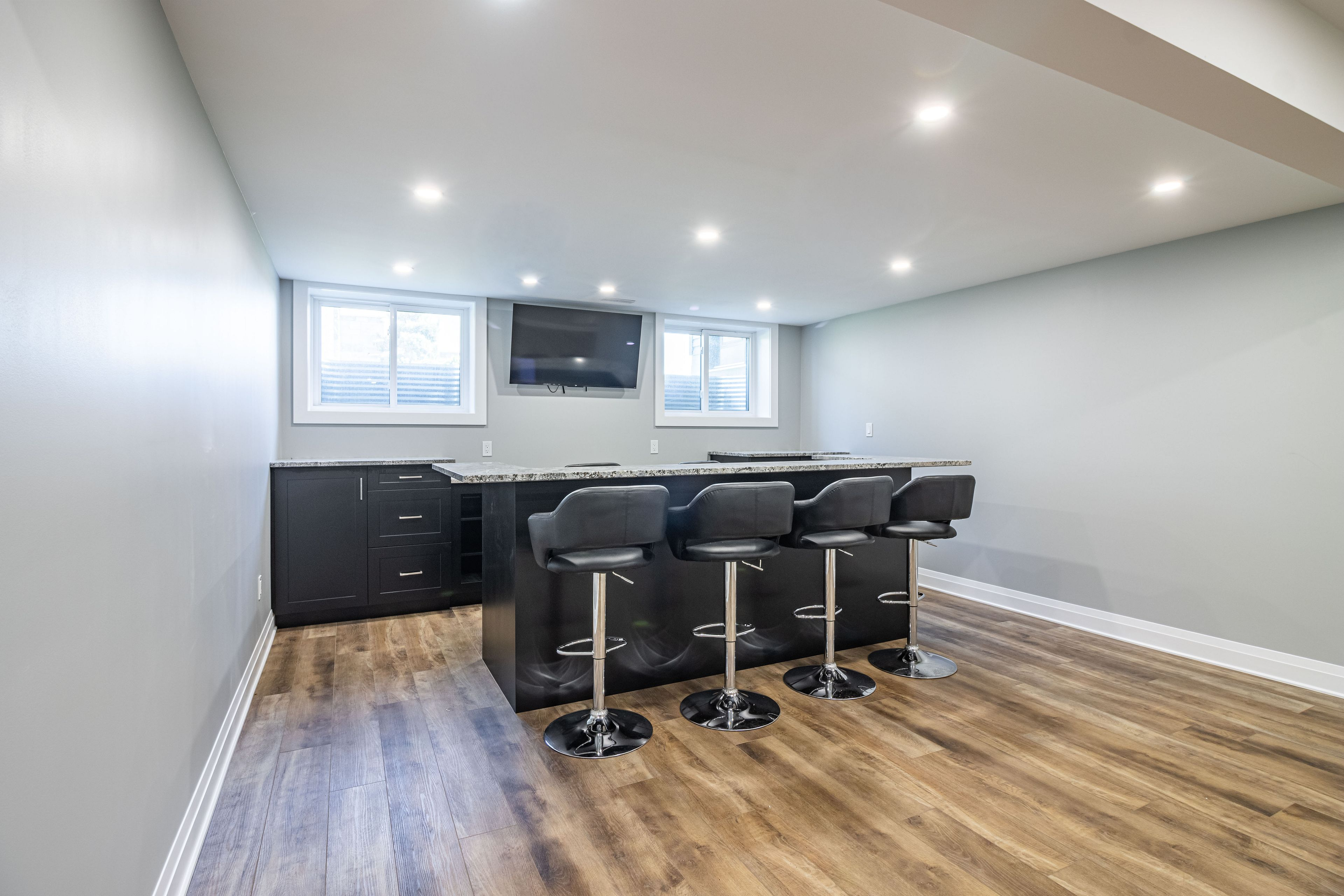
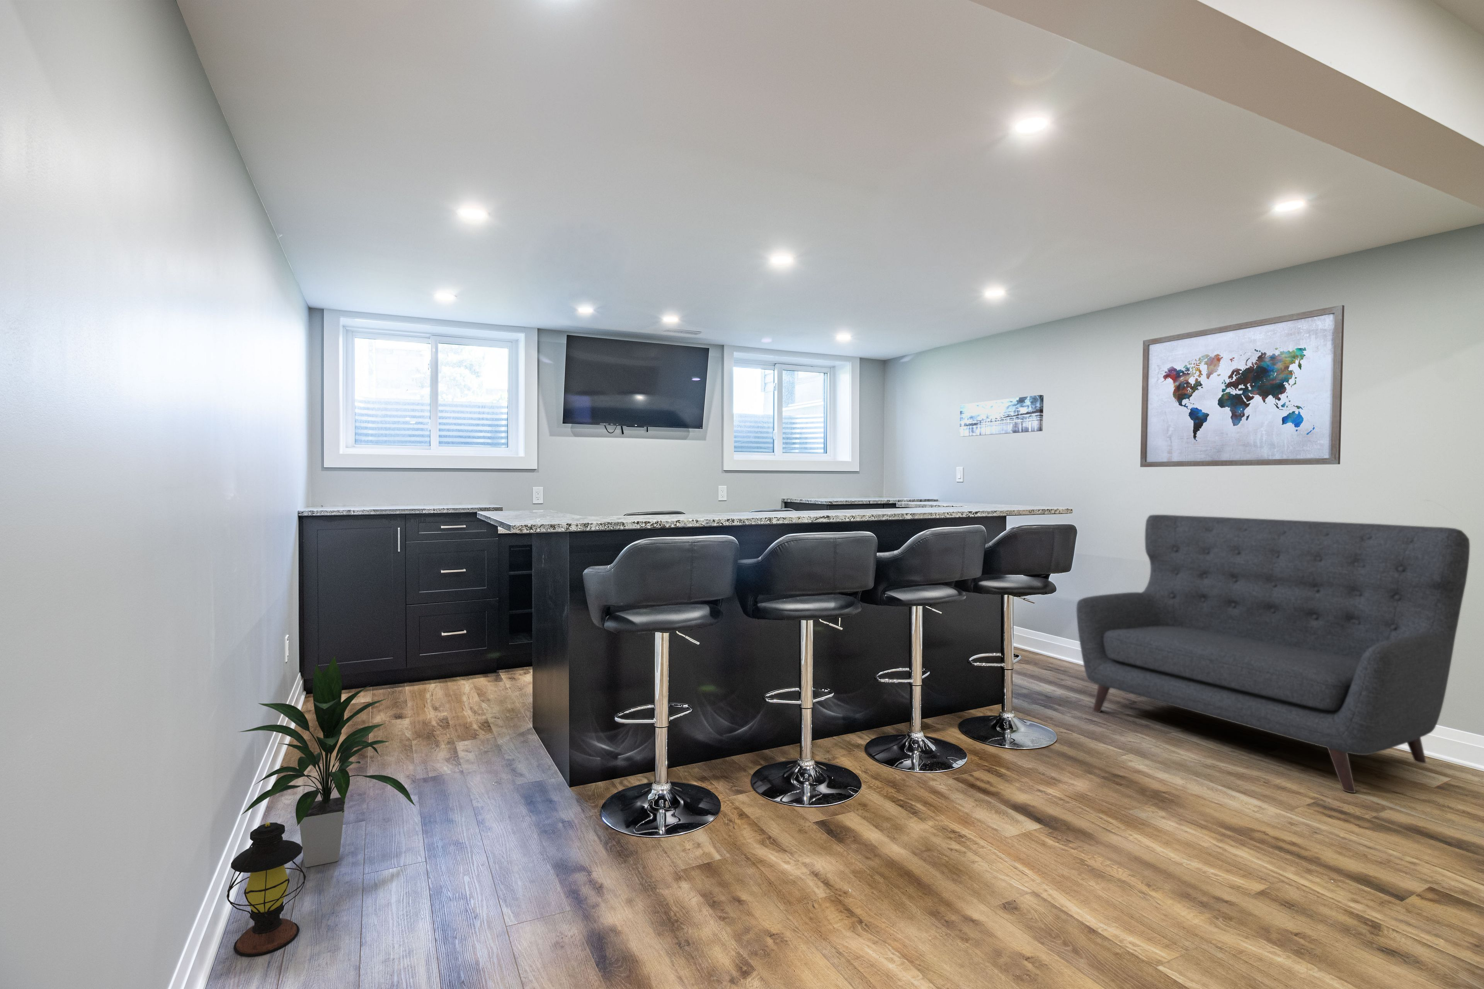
+ wall art (999, 417)
+ lantern (267, 881)
+ indoor plant (330, 763)
+ wall art (1230, 395)
+ sofa (1252, 627)
